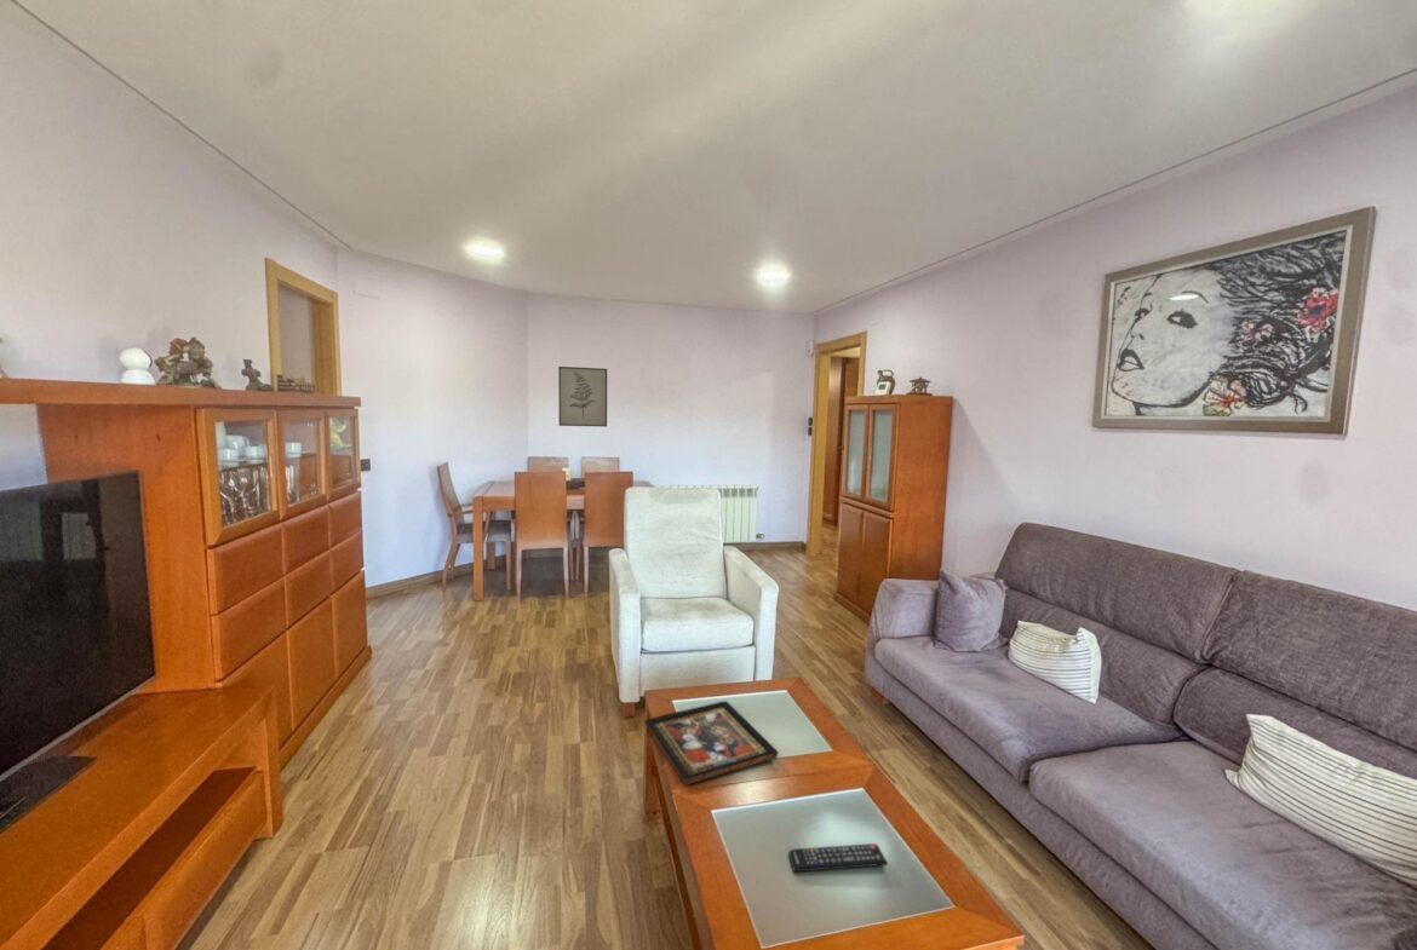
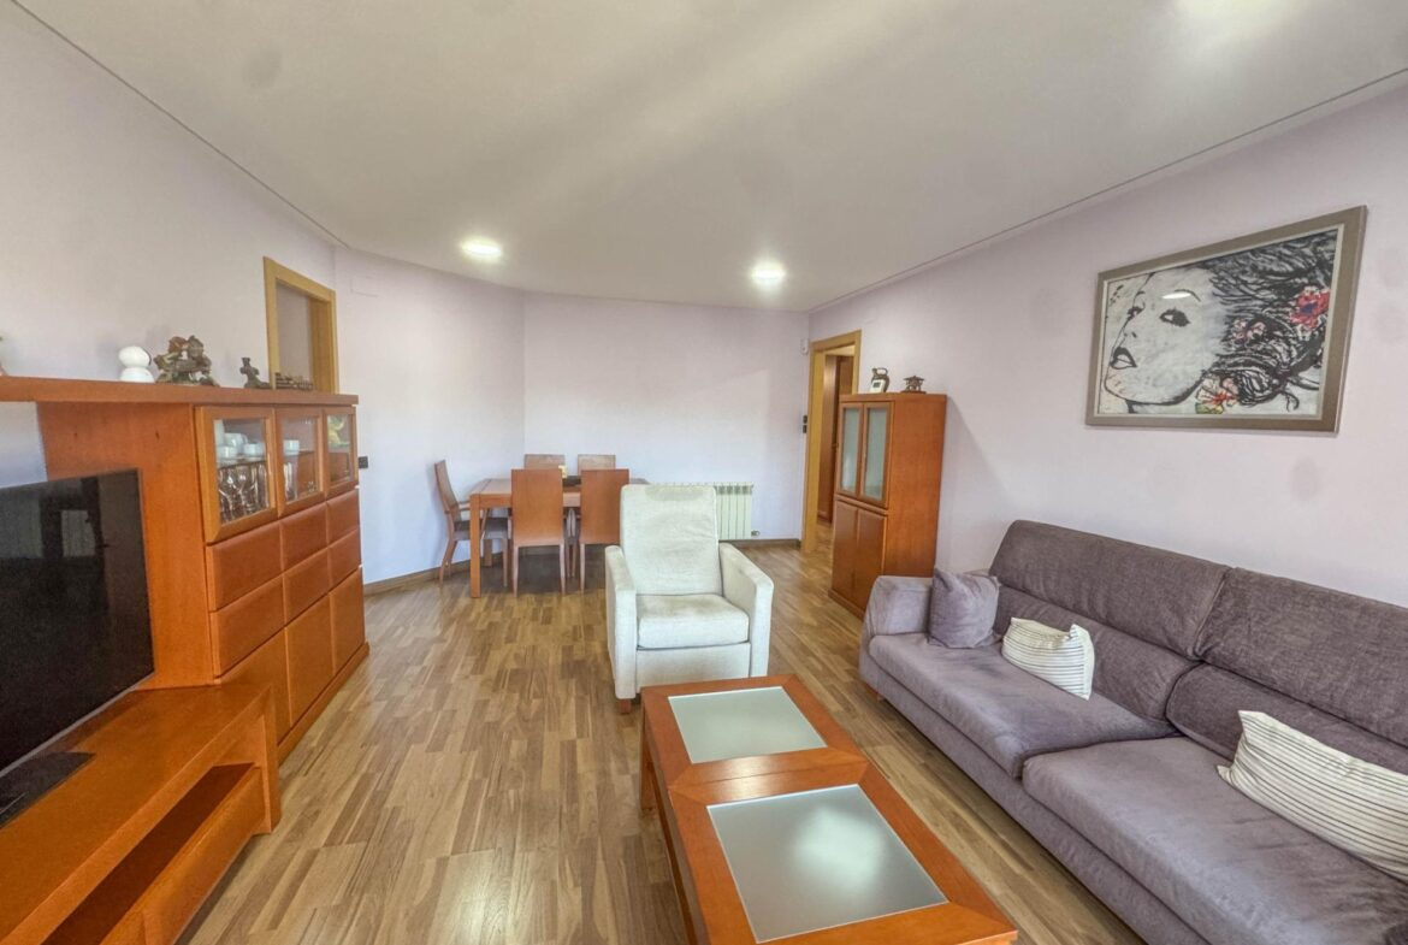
- wall art (583, 397)
- remote control (837, 858)
- decorative tray (707, 737)
